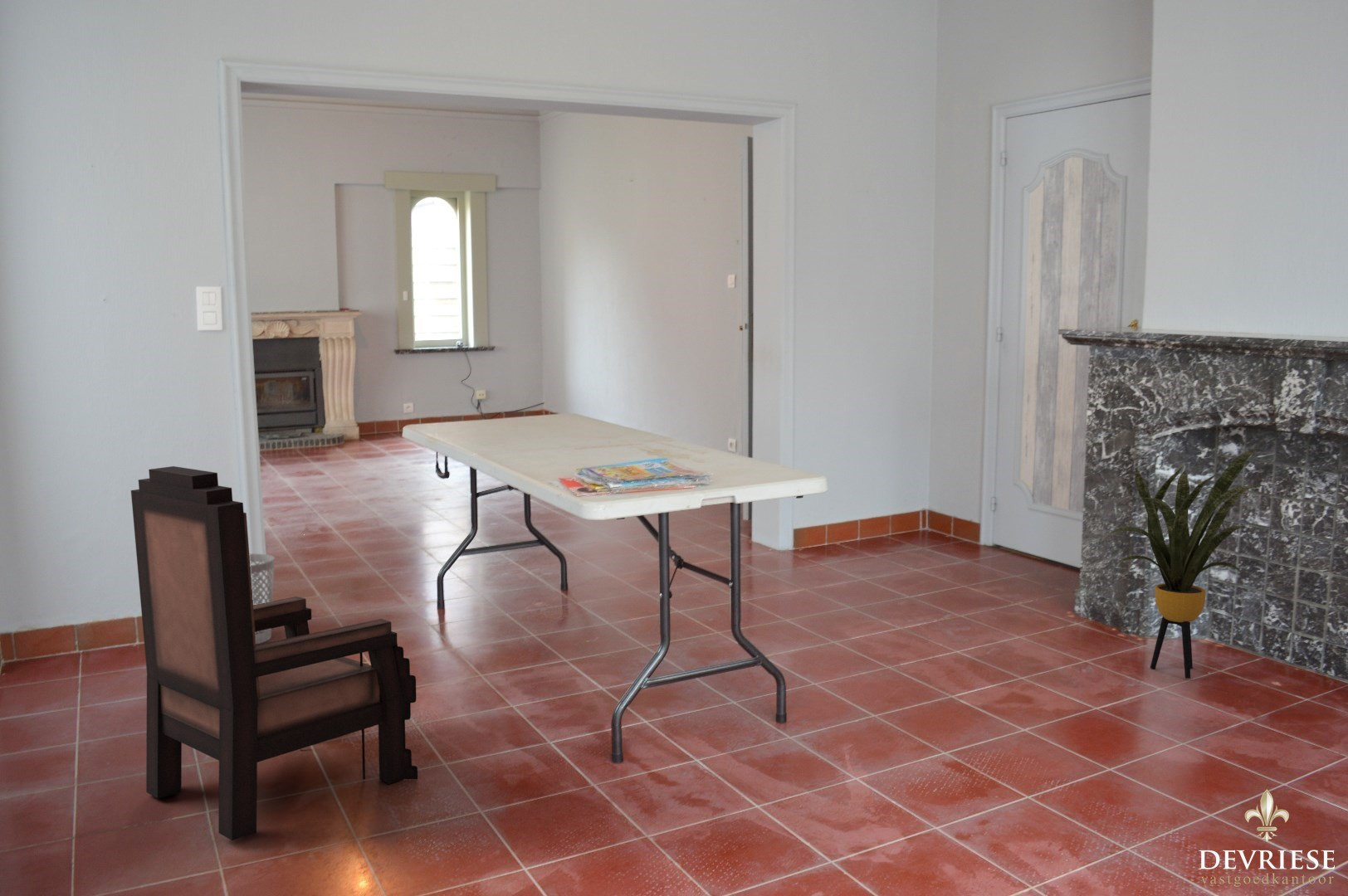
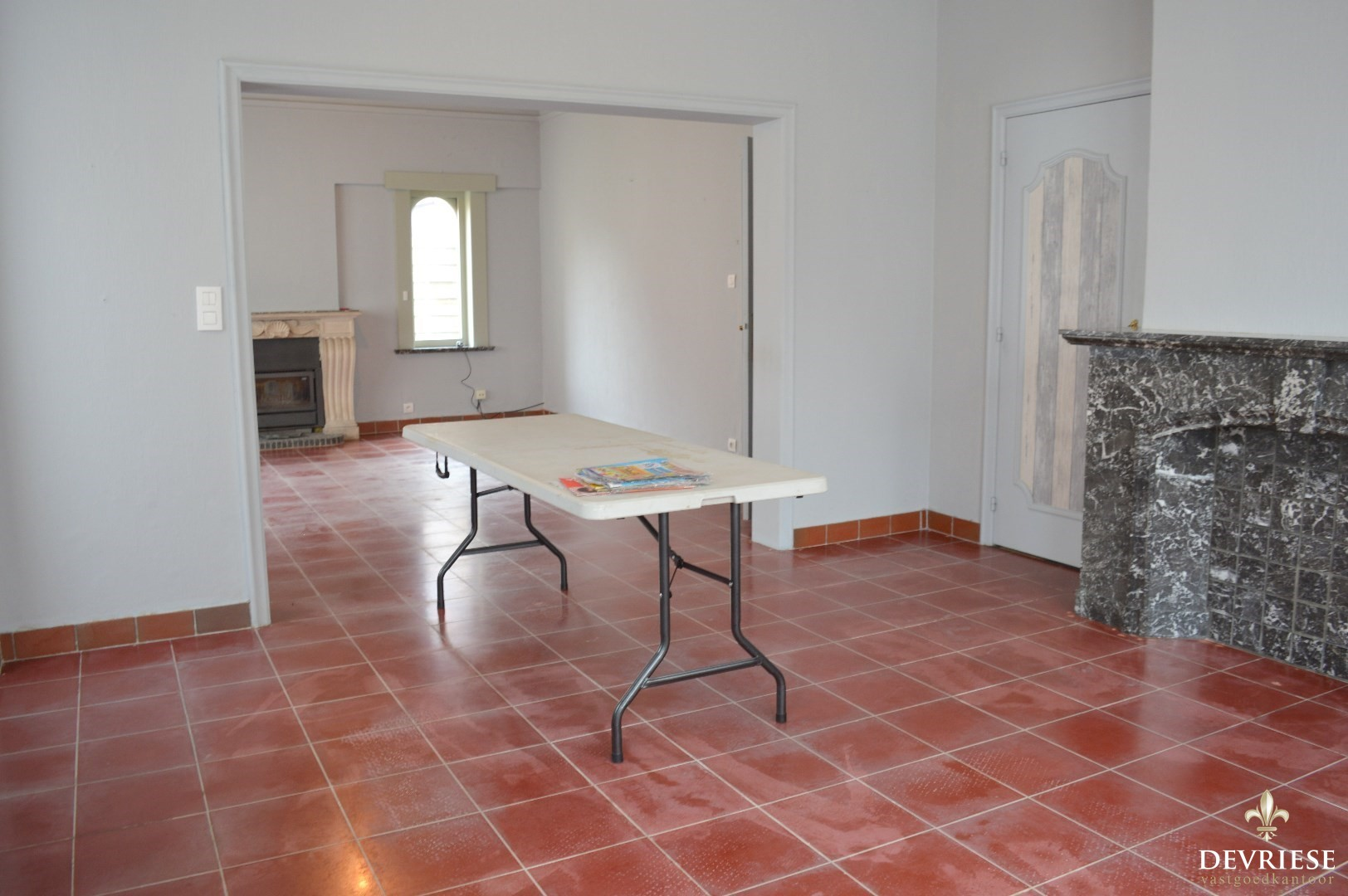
- house plant (1196, 564)
- wastebasket (252, 599)
- armchair (282, 623)
